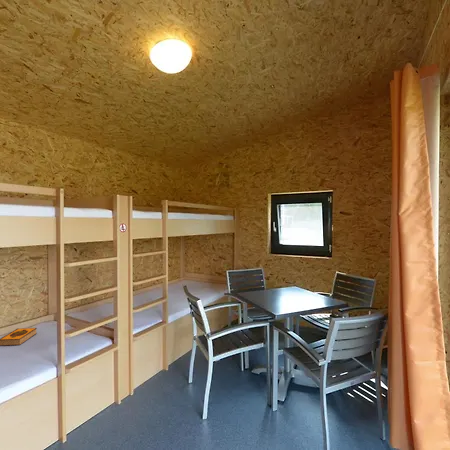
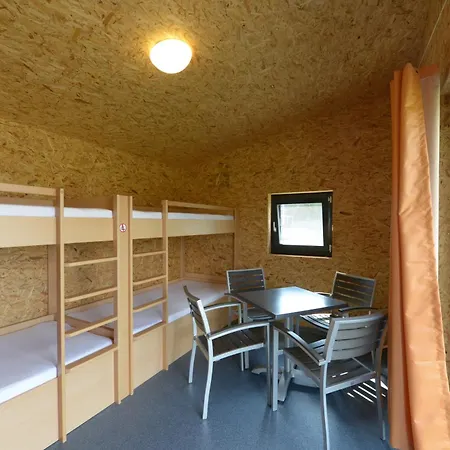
- hardback book (17, 336)
